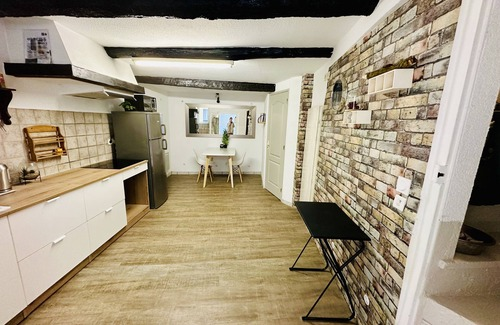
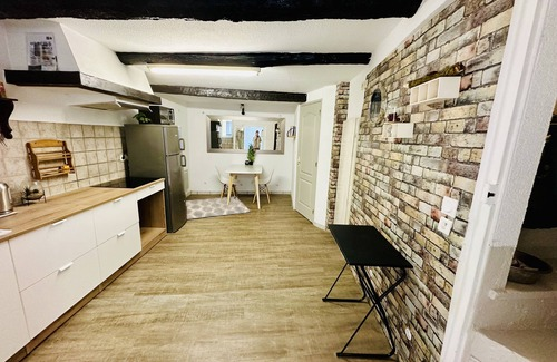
+ rug (206, 206)
